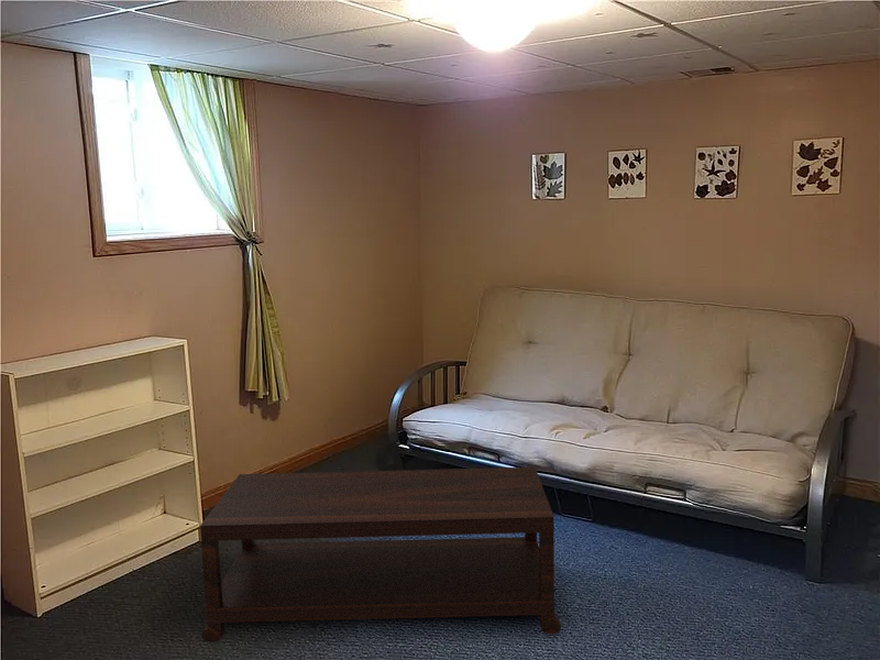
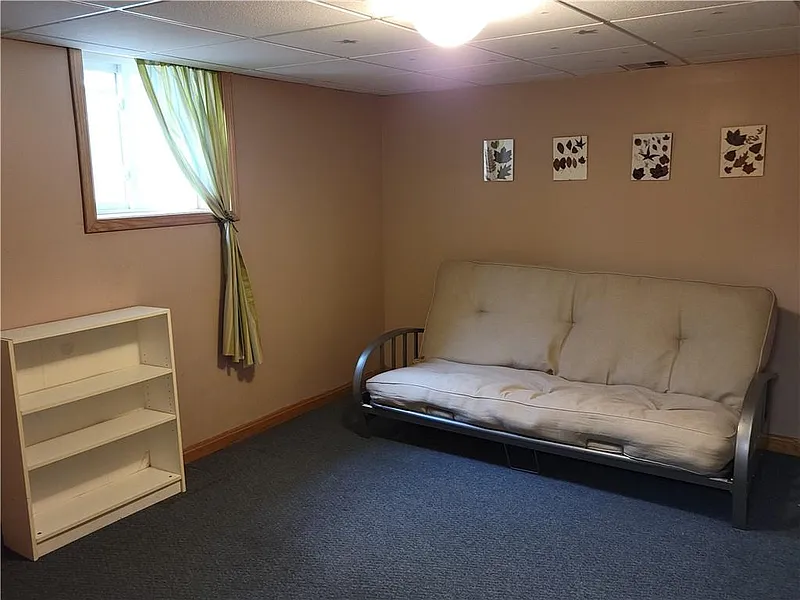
- coffee table (384, 547)
